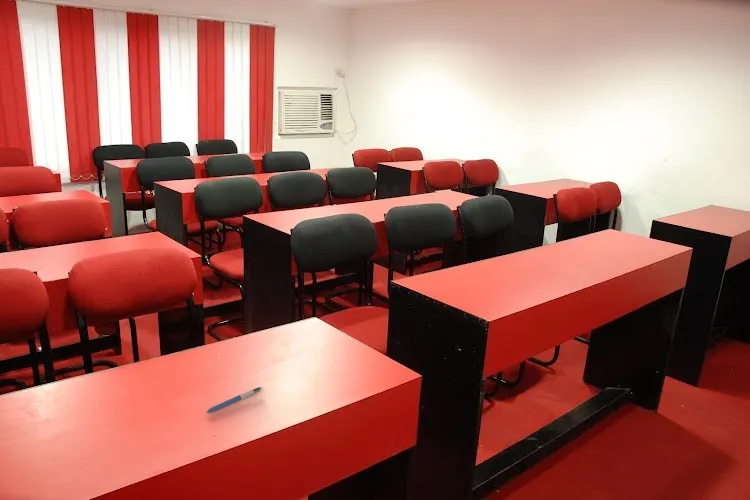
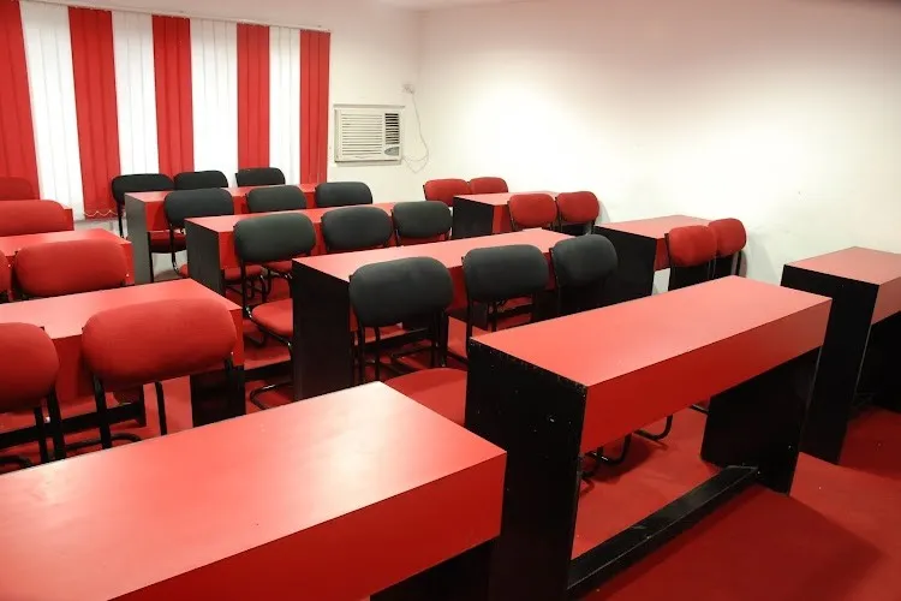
- pen (234, 399)
